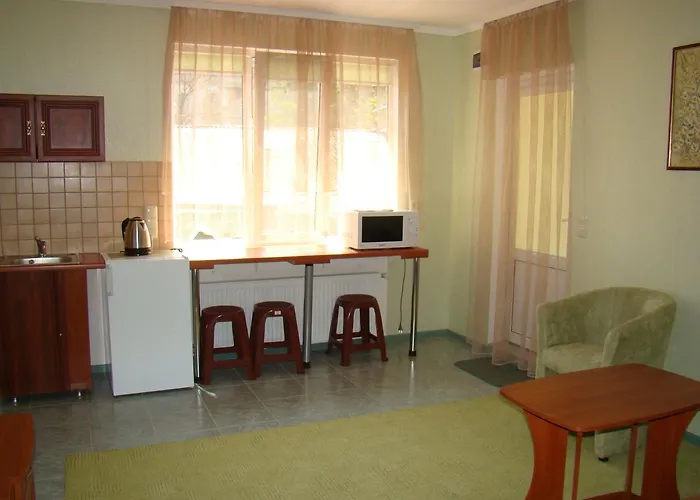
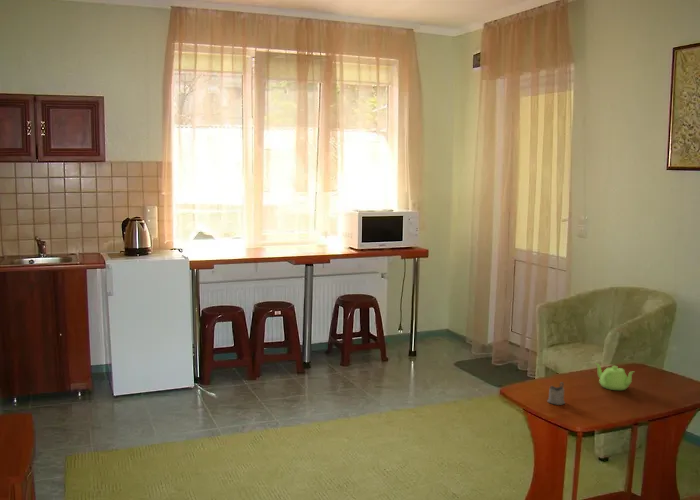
+ teapot (614, 376)
+ tea glass holder (557, 390)
